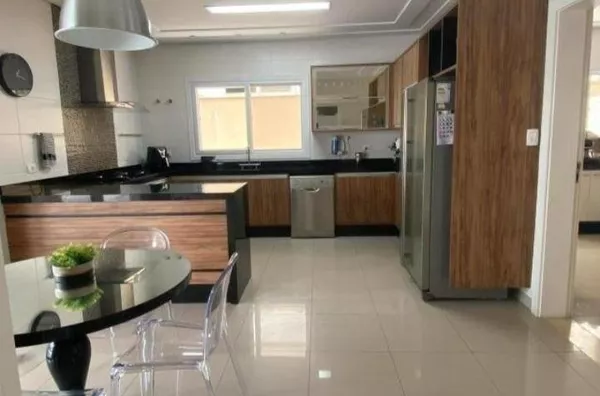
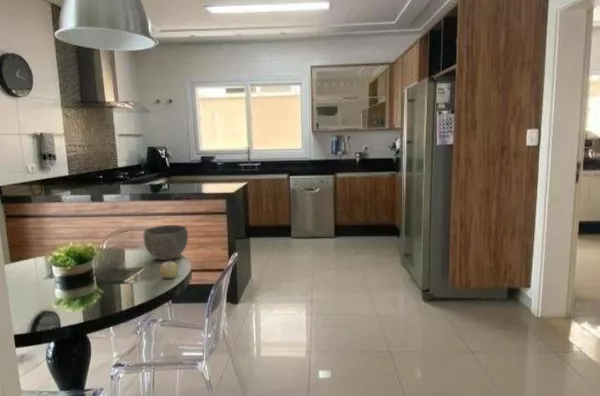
+ fruit (168, 268)
+ bowl (166, 243)
